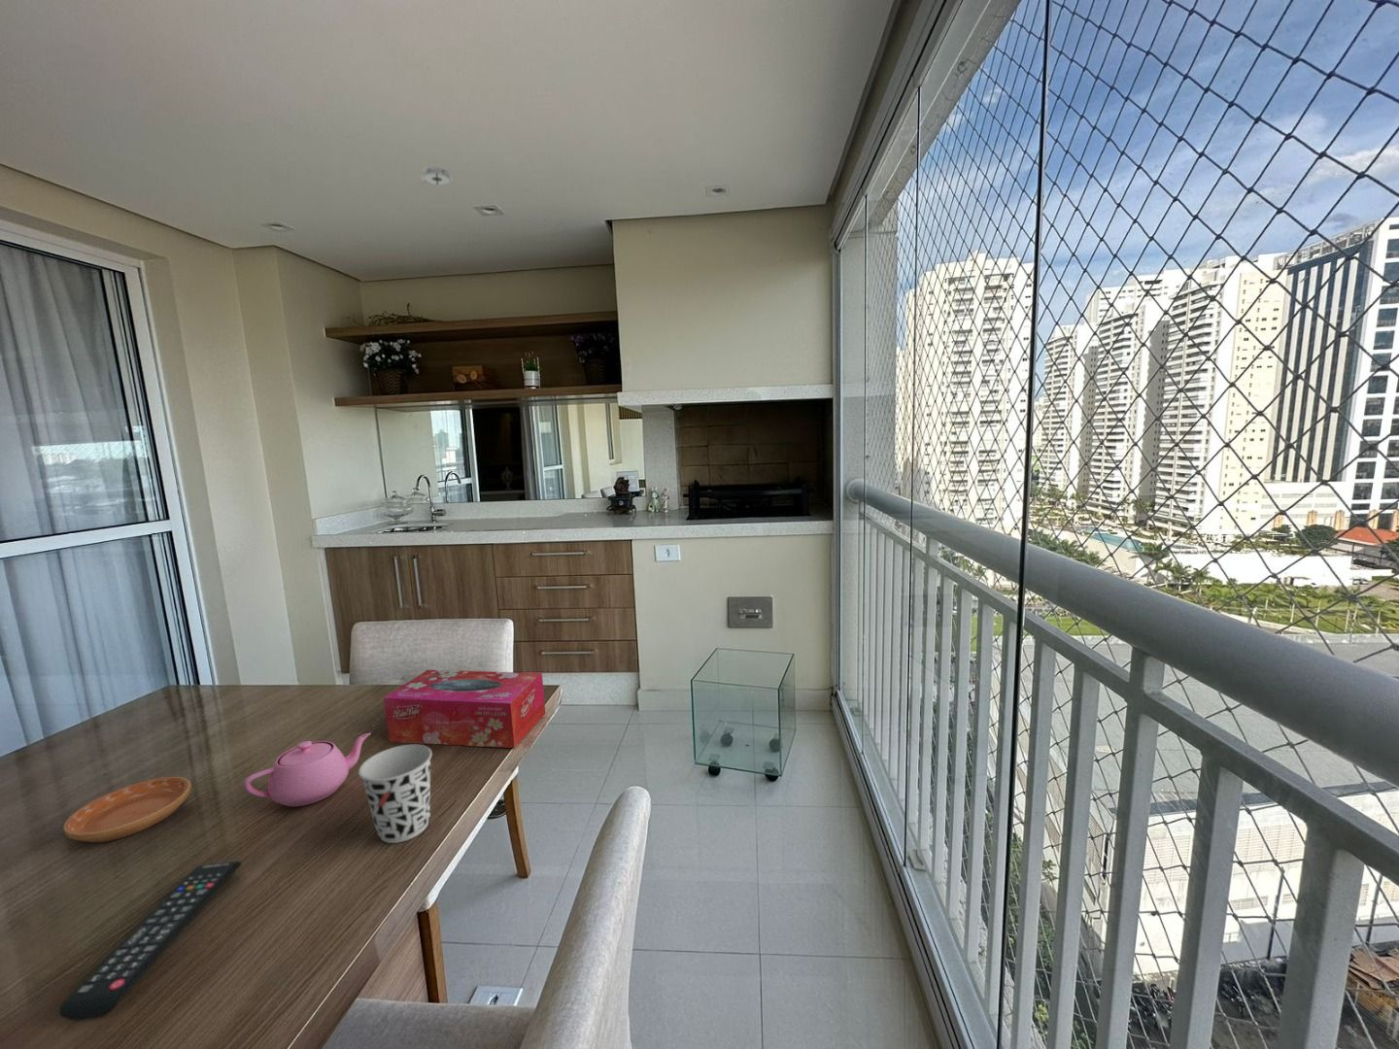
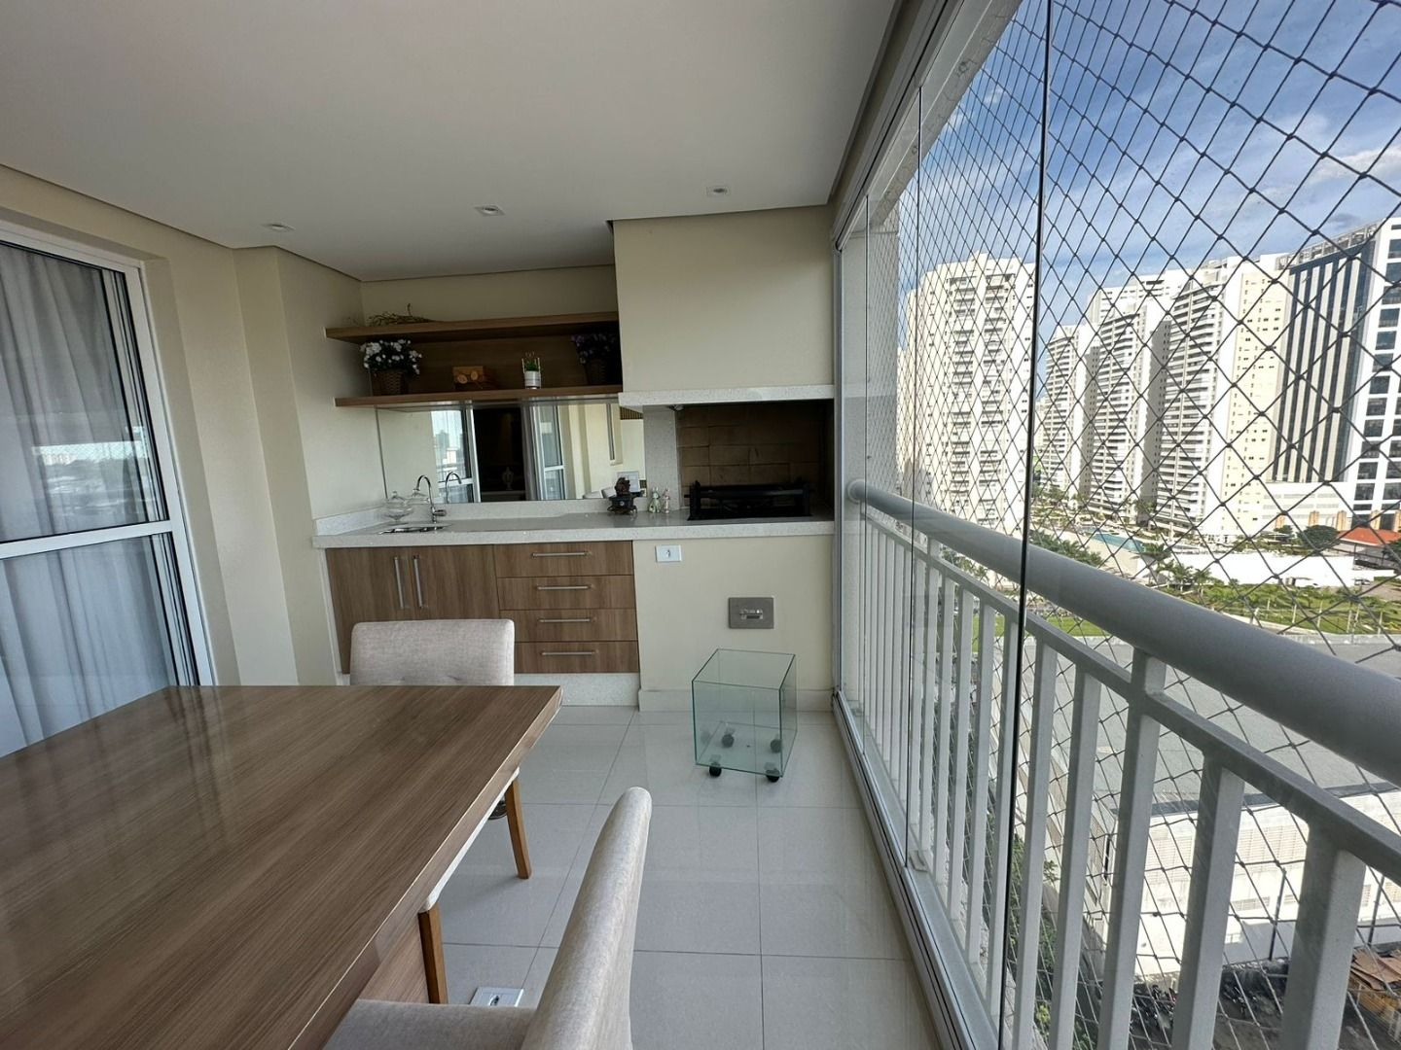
- remote control (163, 928)
- teapot (312, 766)
- smoke detector (435, 175)
- tissue box (467, 706)
- cup (400, 794)
- saucer (131, 810)
